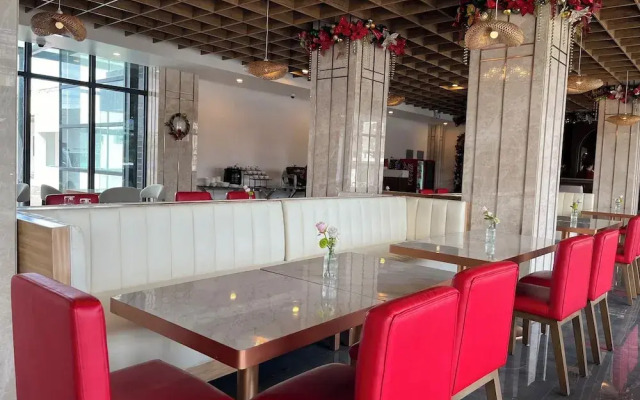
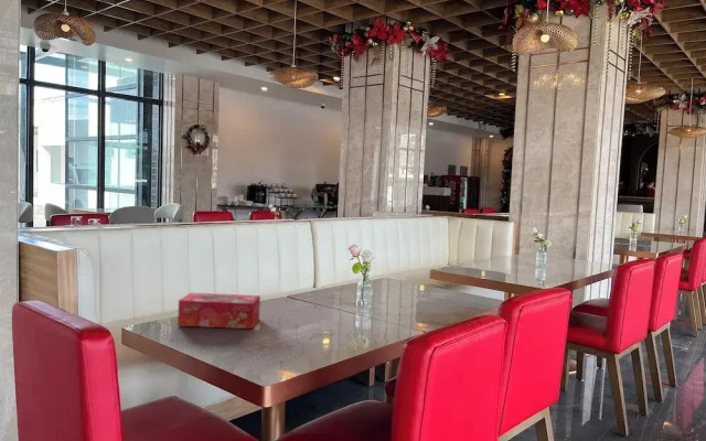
+ tissue box (220, 310)
